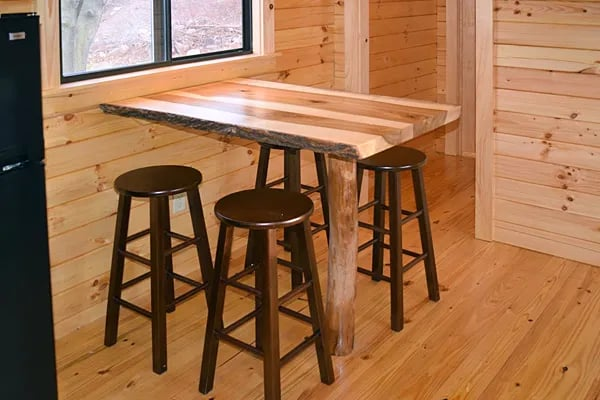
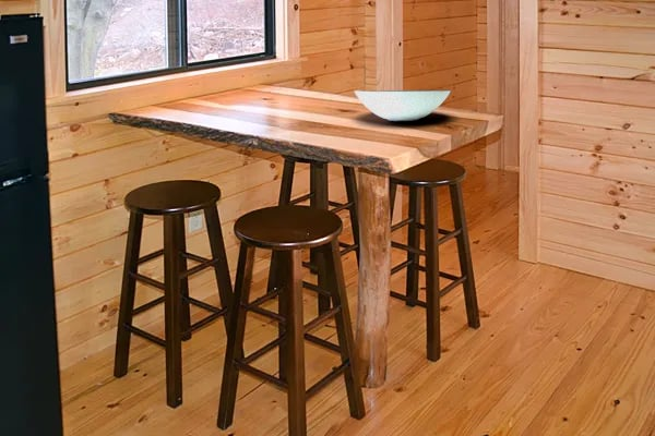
+ decorative bowl (402, 105)
